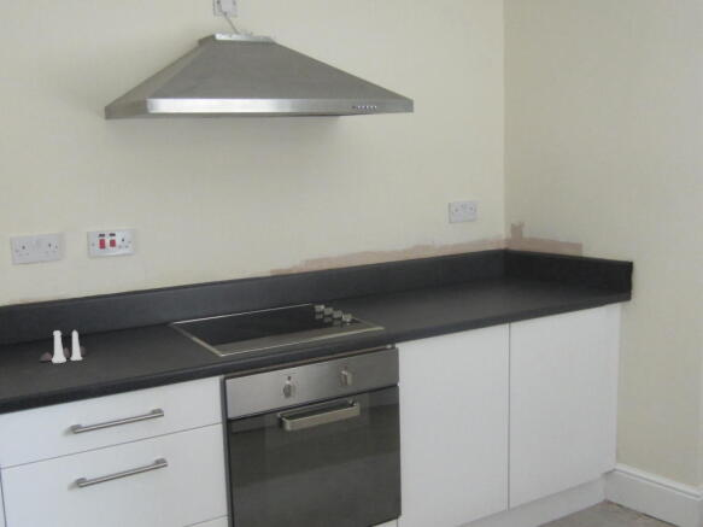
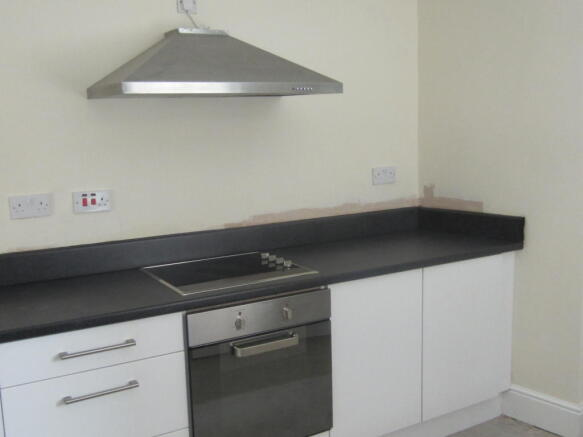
- salt and pepper shaker set (60, 344)
